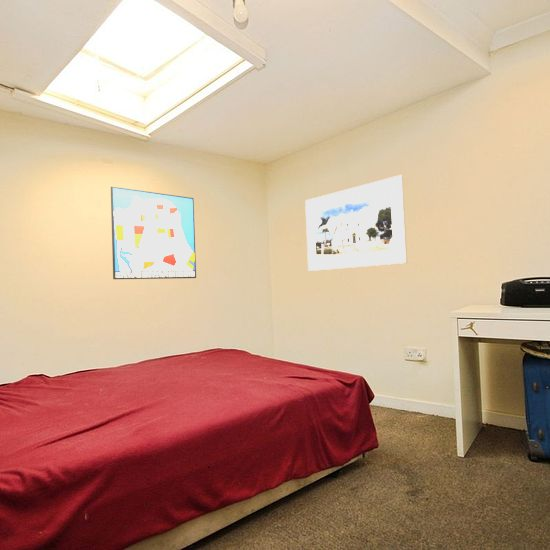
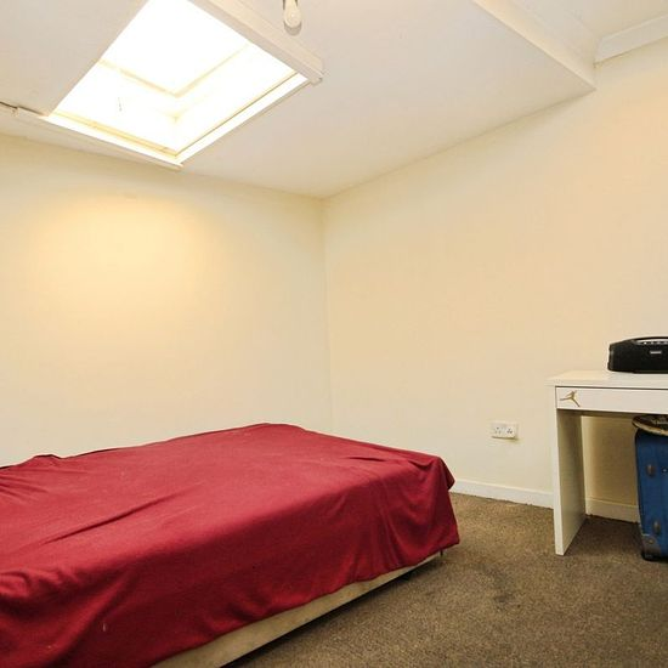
- wall art (156, 235)
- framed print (350, 228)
